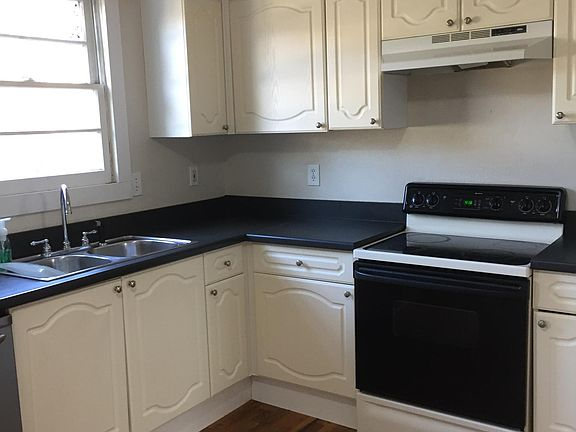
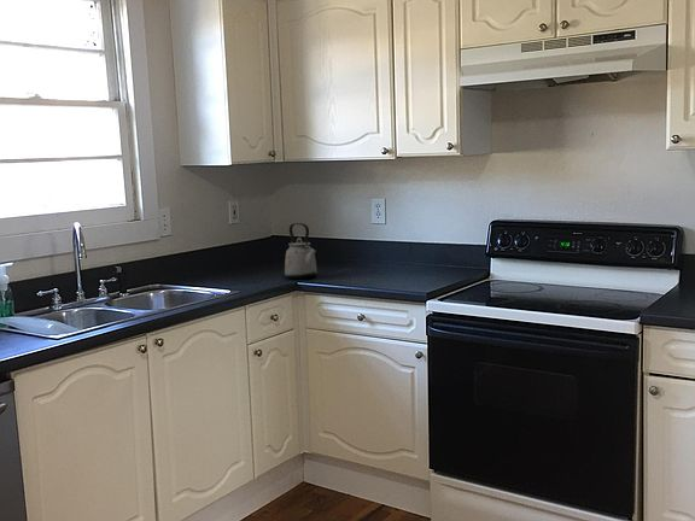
+ kettle (303, 250)
